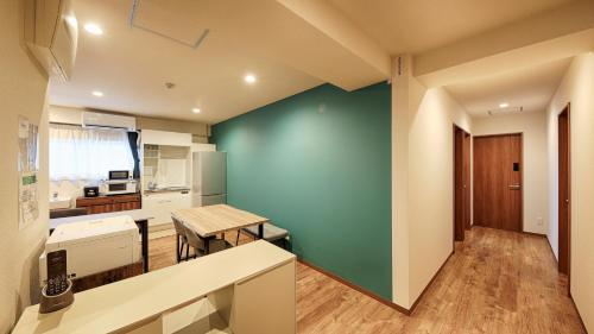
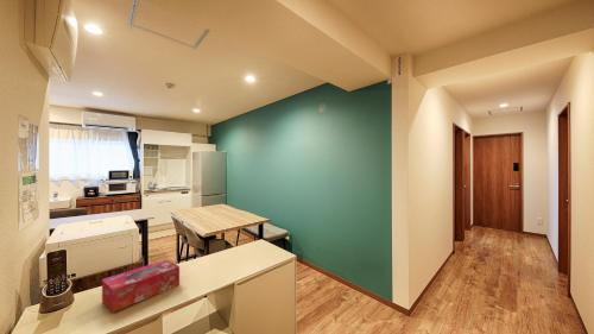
+ tissue box (143, 282)
